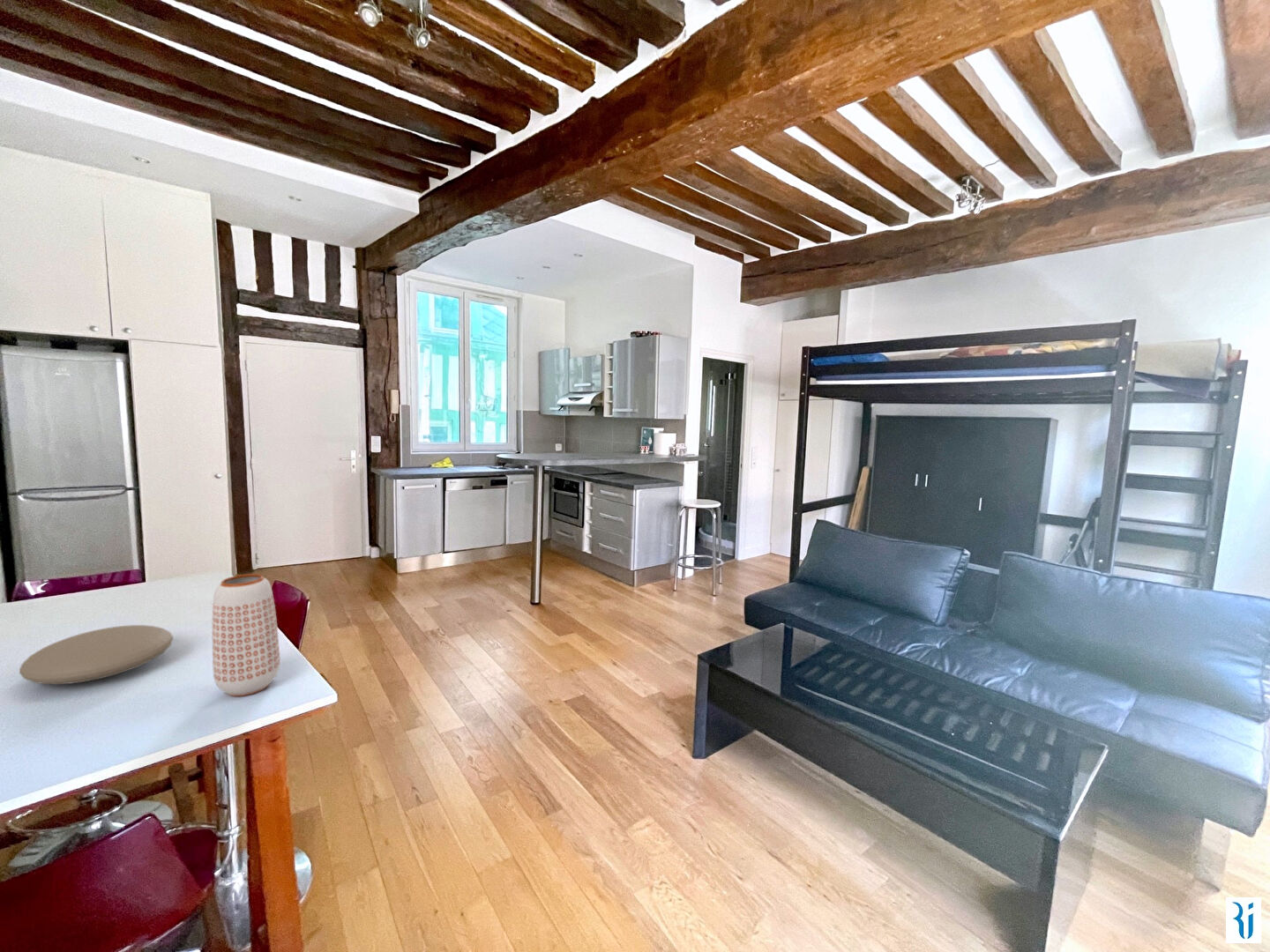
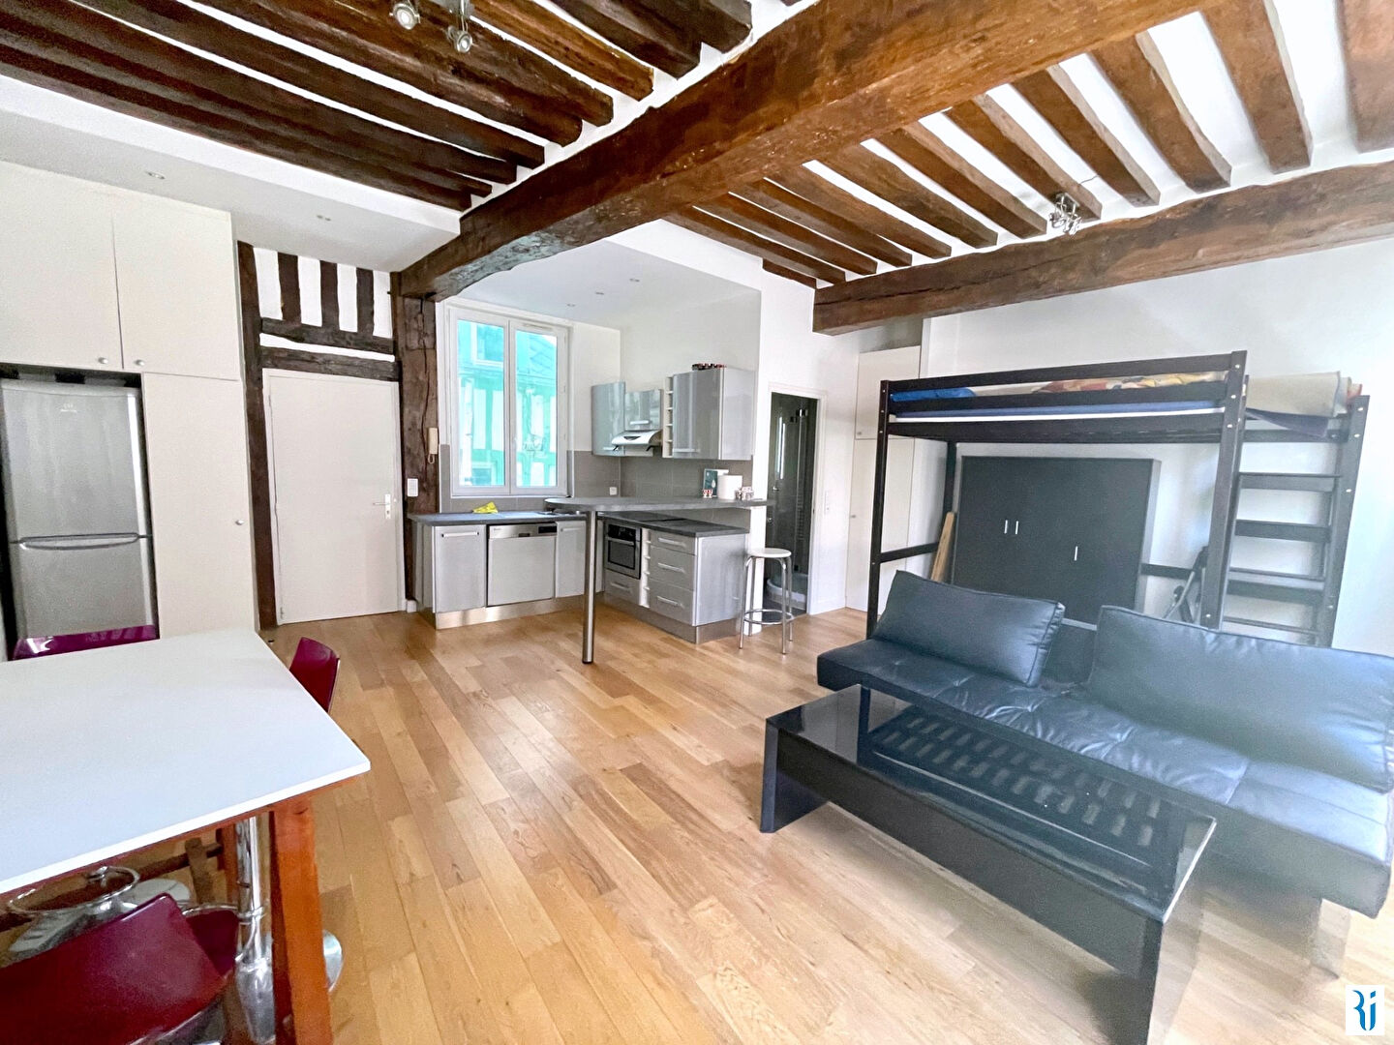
- plate (101, 652)
- planter (245, 634)
